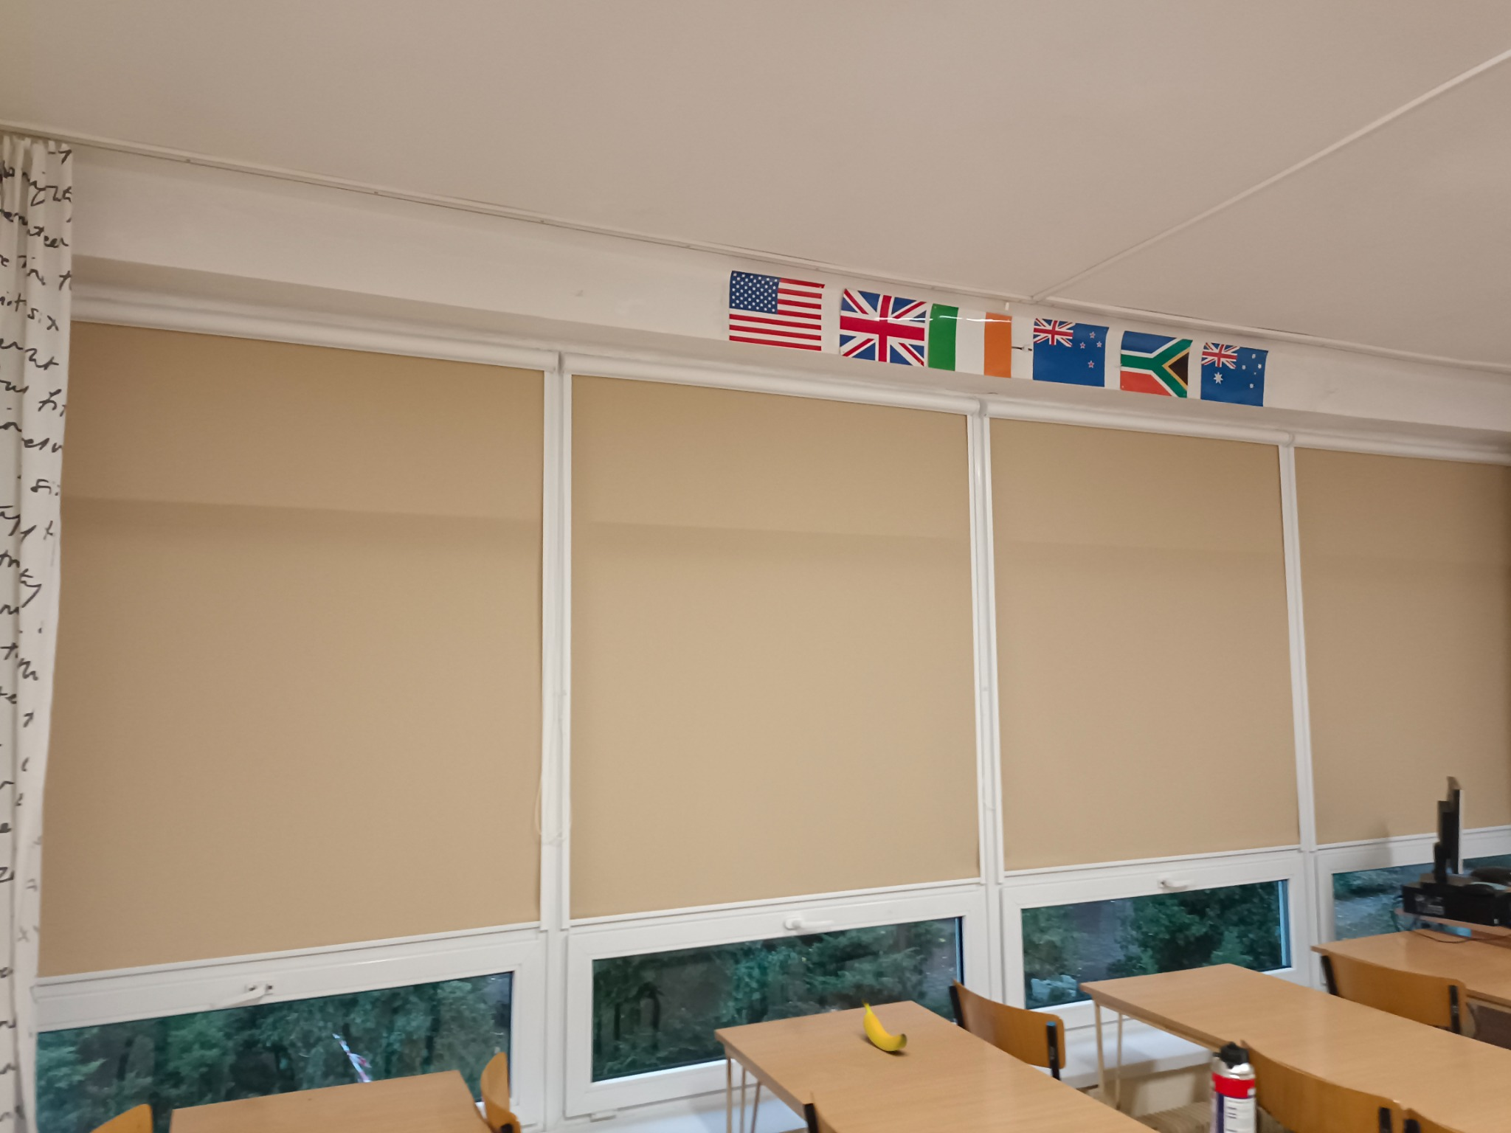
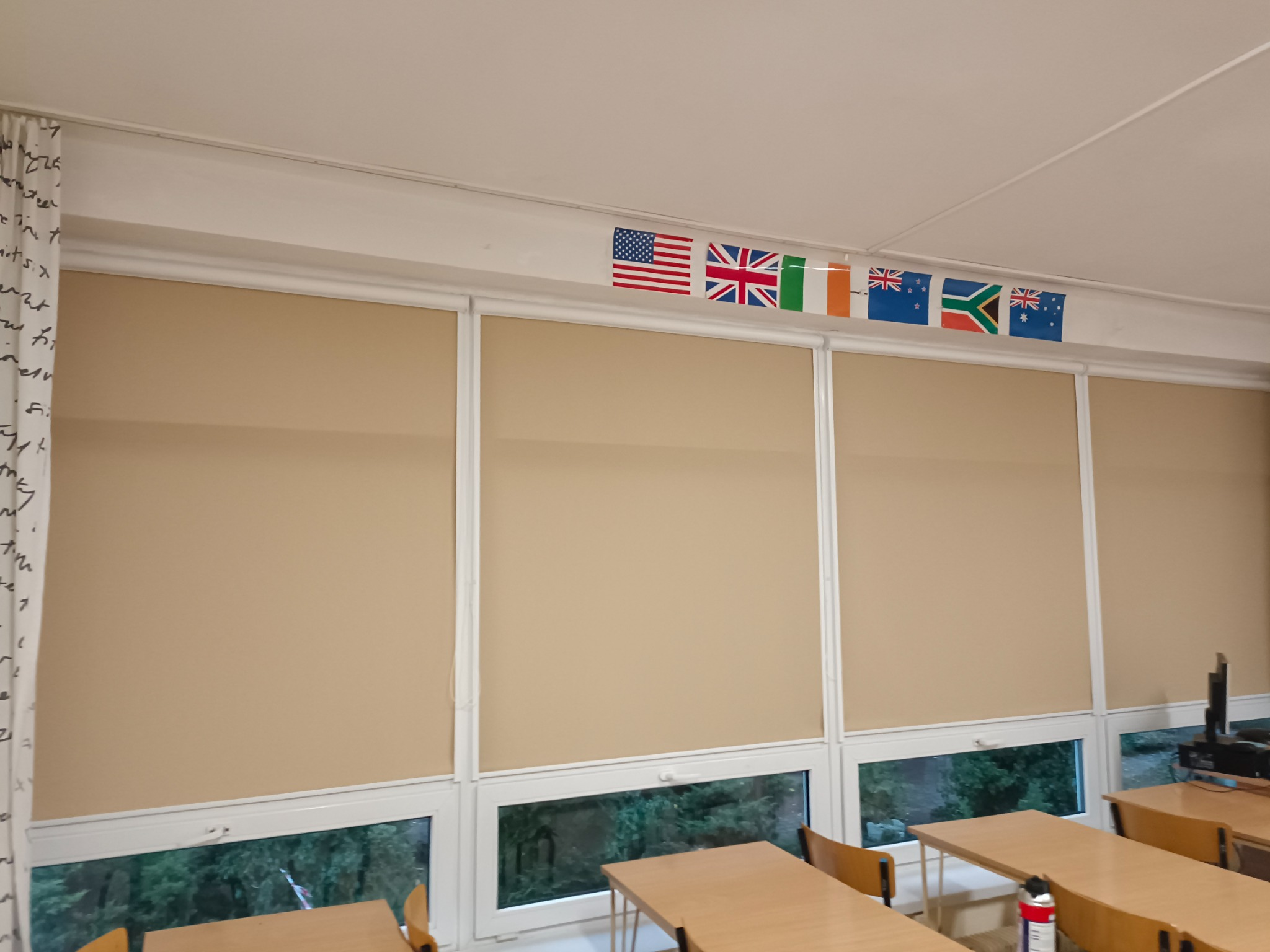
- banana (883, 1027)
